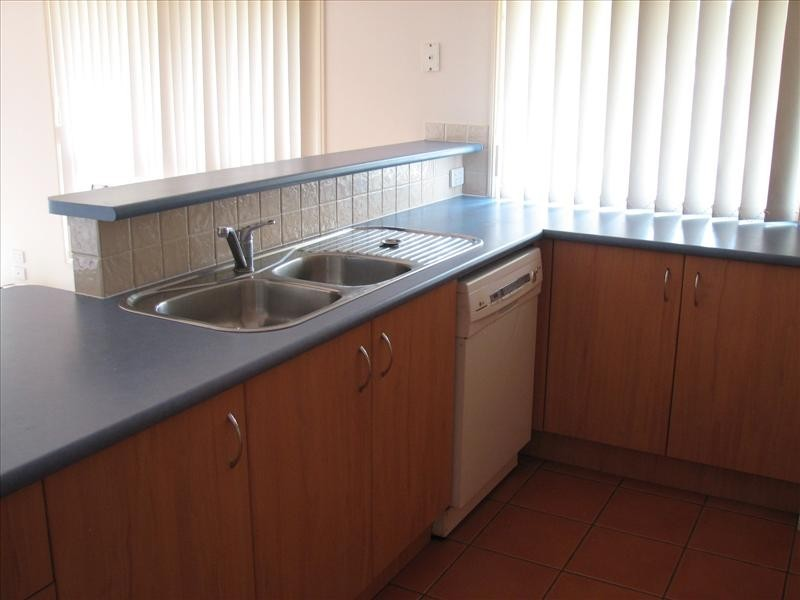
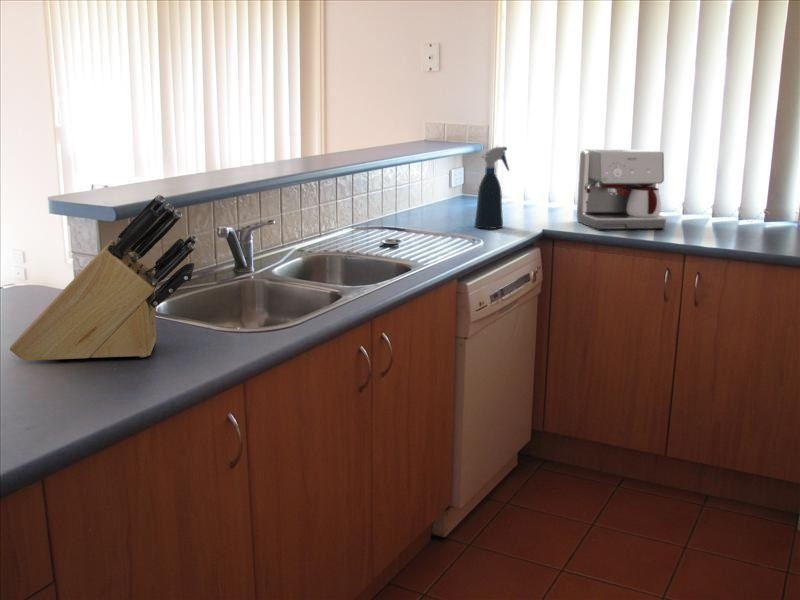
+ coffee maker (623, 188)
+ knife block (105, 276)
+ spray bottle (490, 186)
